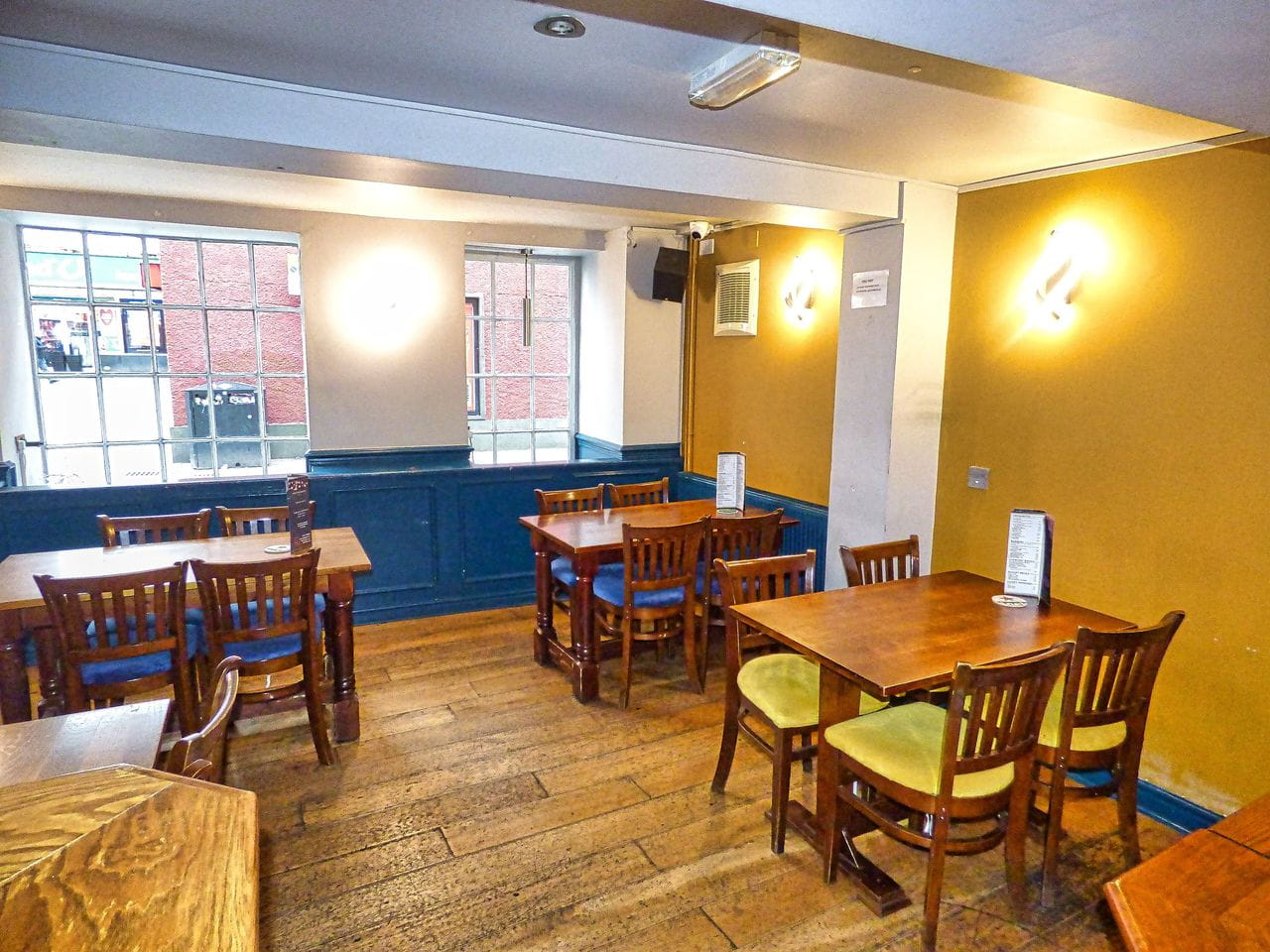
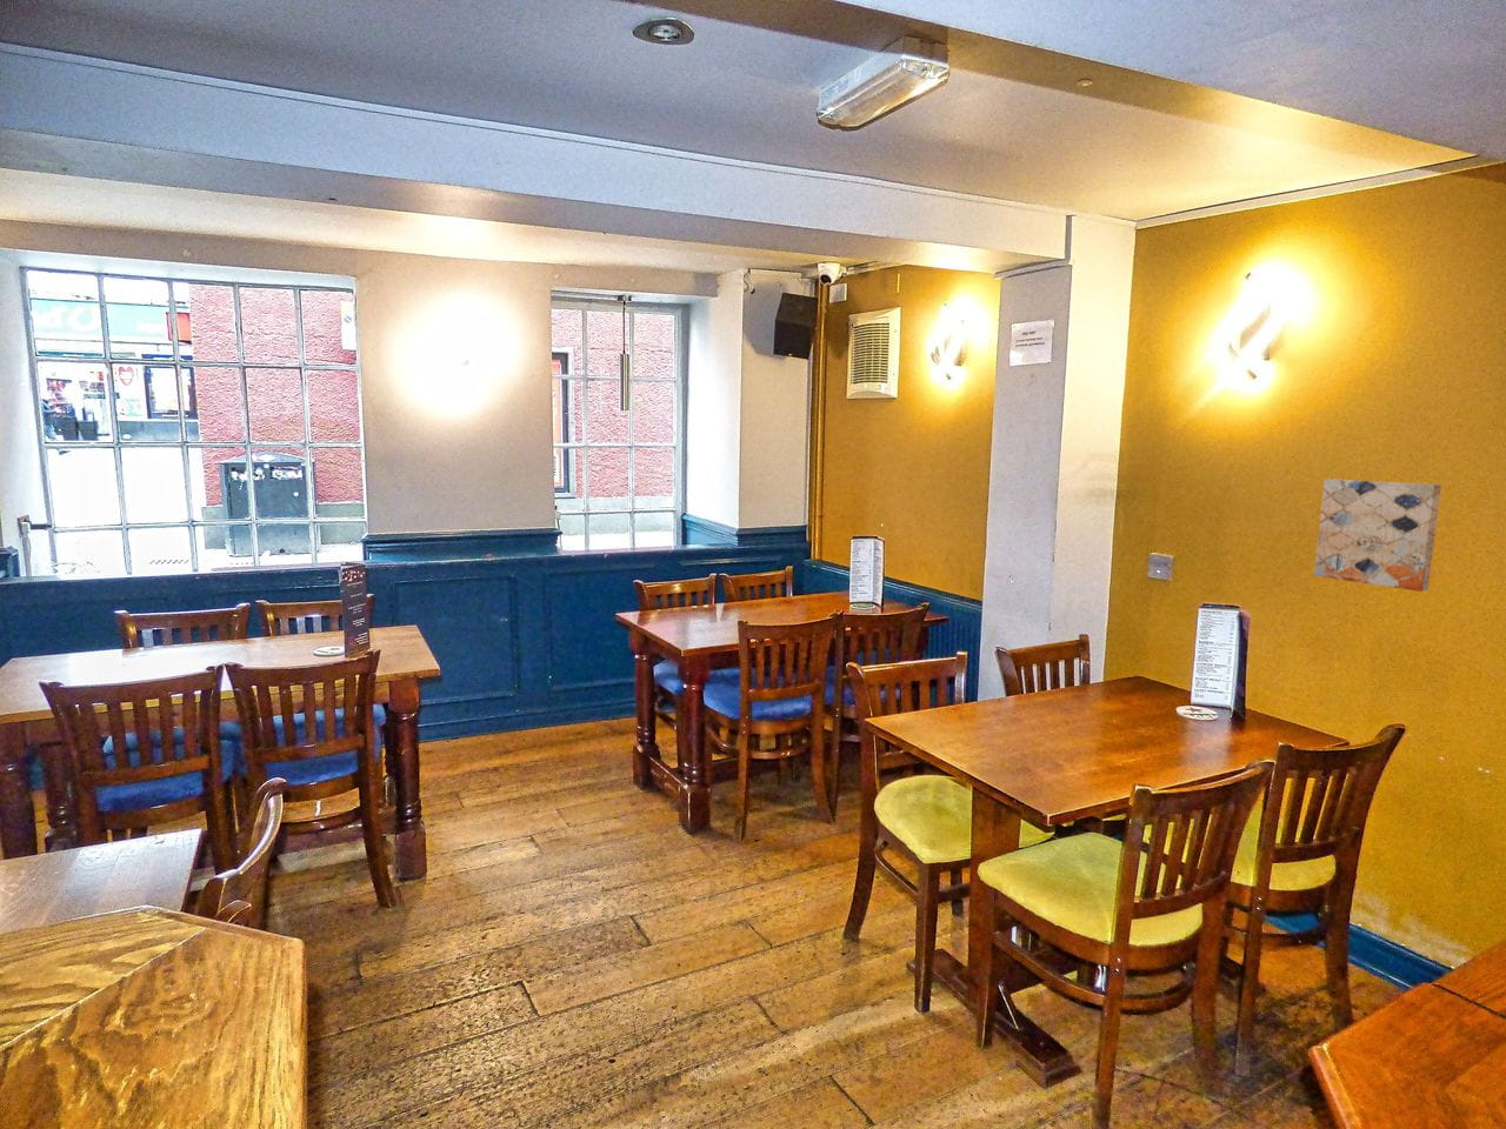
+ wall art (1374, 532)
